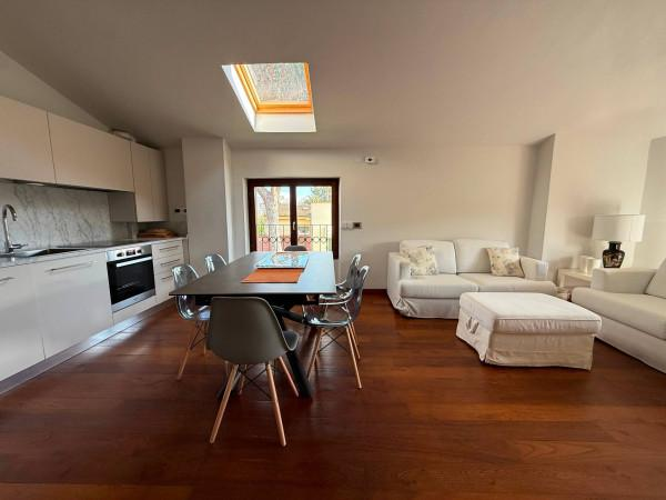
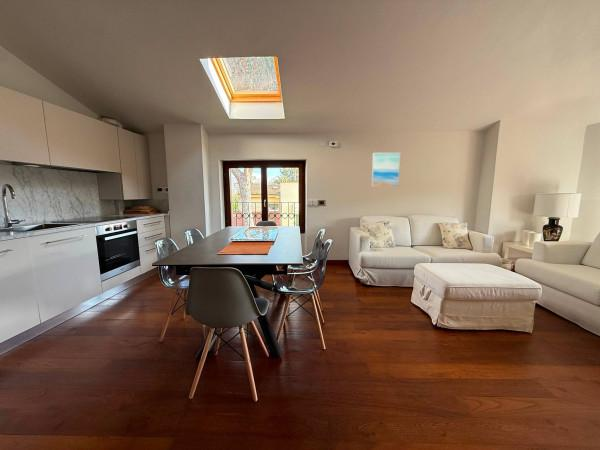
+ wall art (385, 170)
